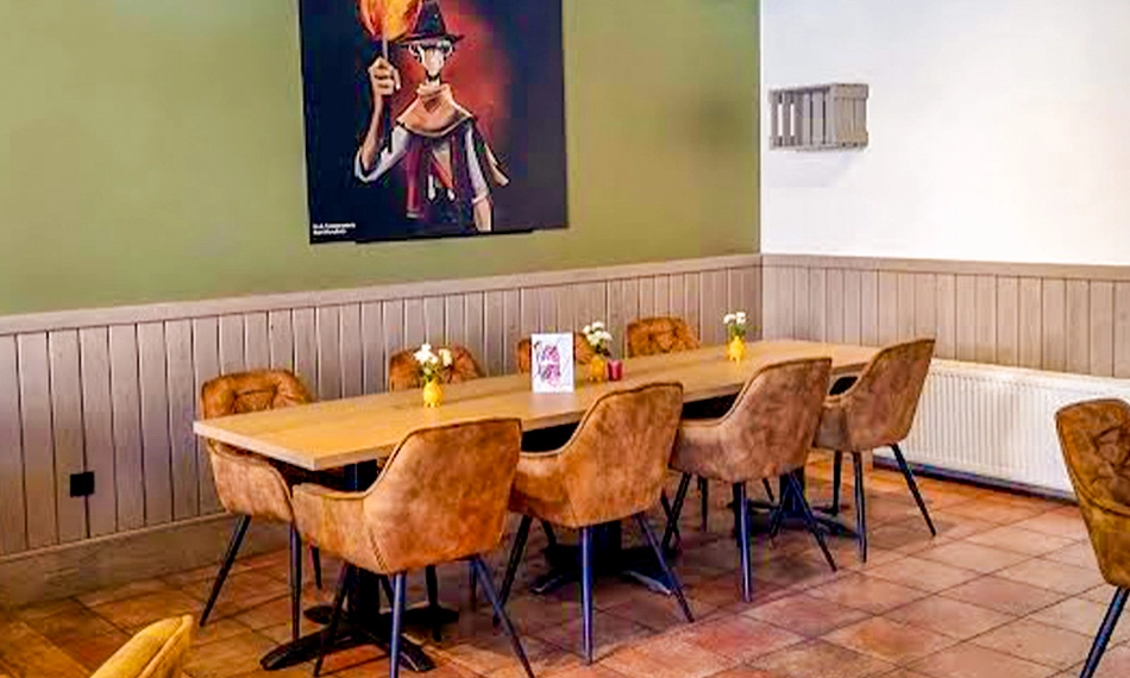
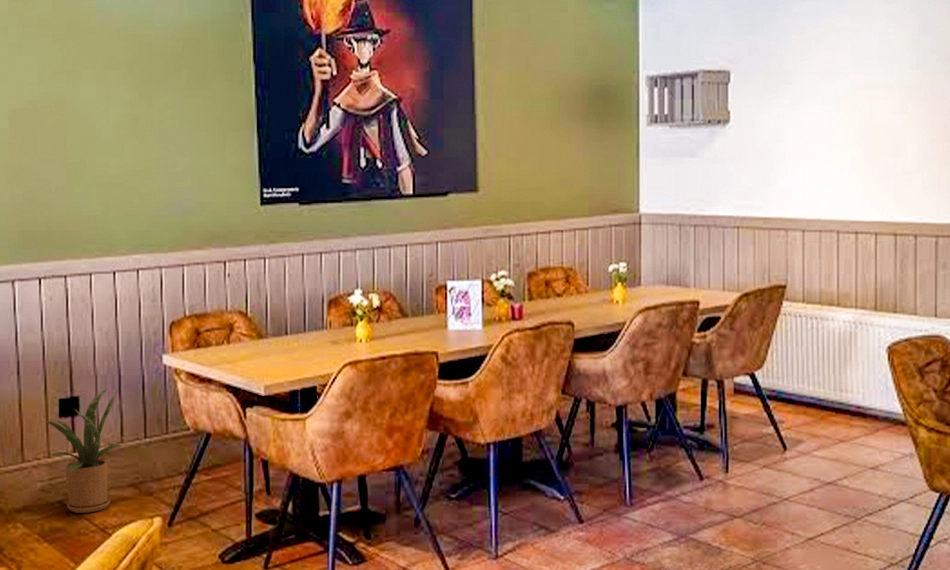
+ house plant (80, 451)
